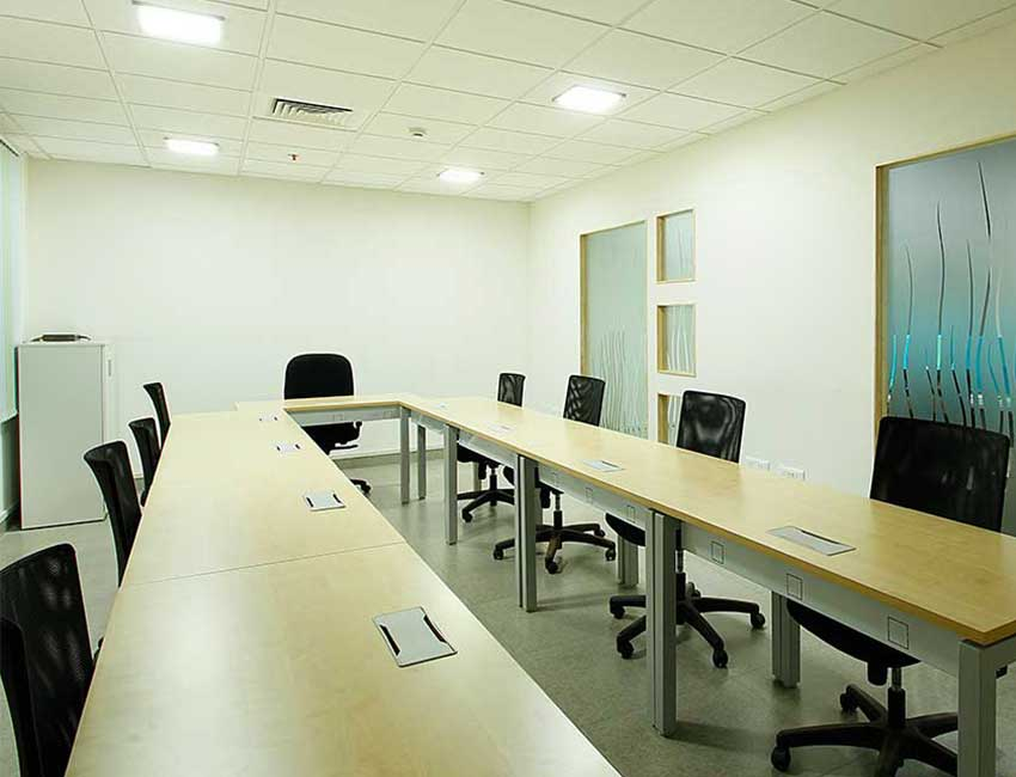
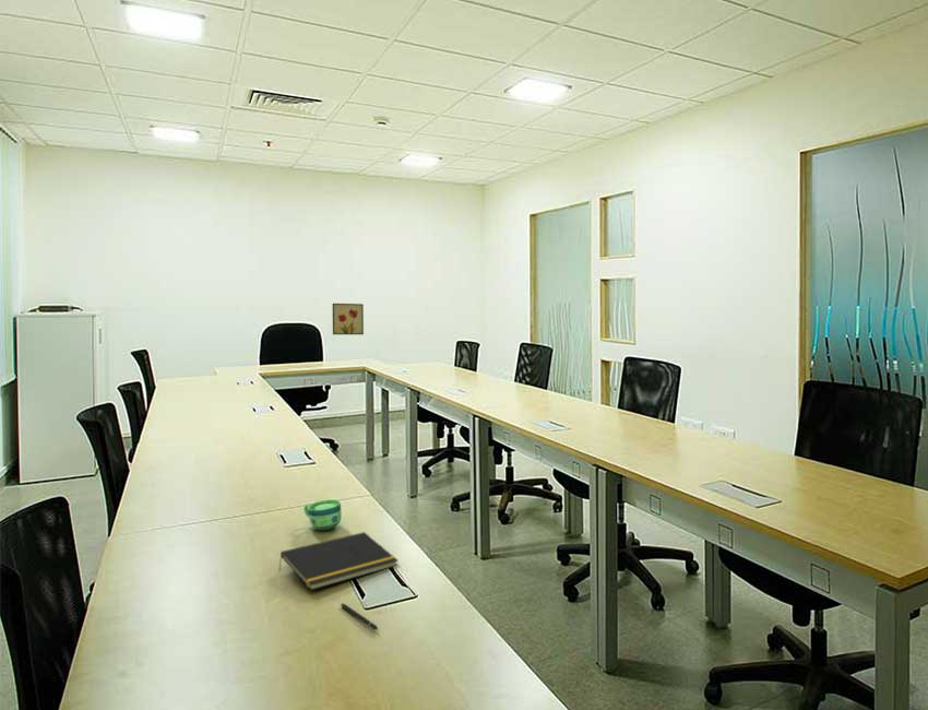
+ notepad (340, 558)
+ cup (320, 514)
+ pen (359, 616)
+ wall art (347, 319)
